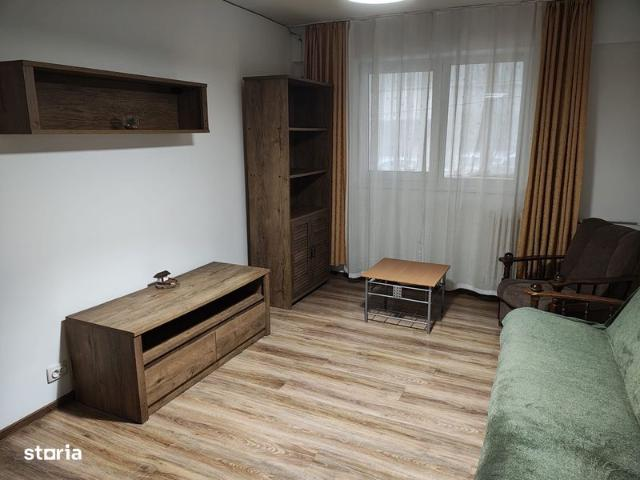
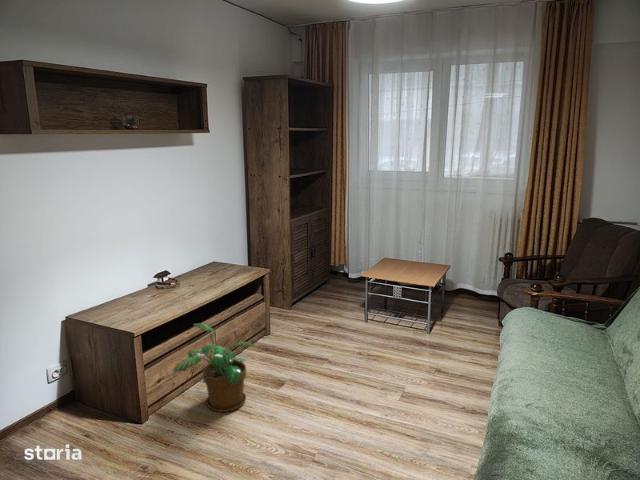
+ potted plant (213, 370)
